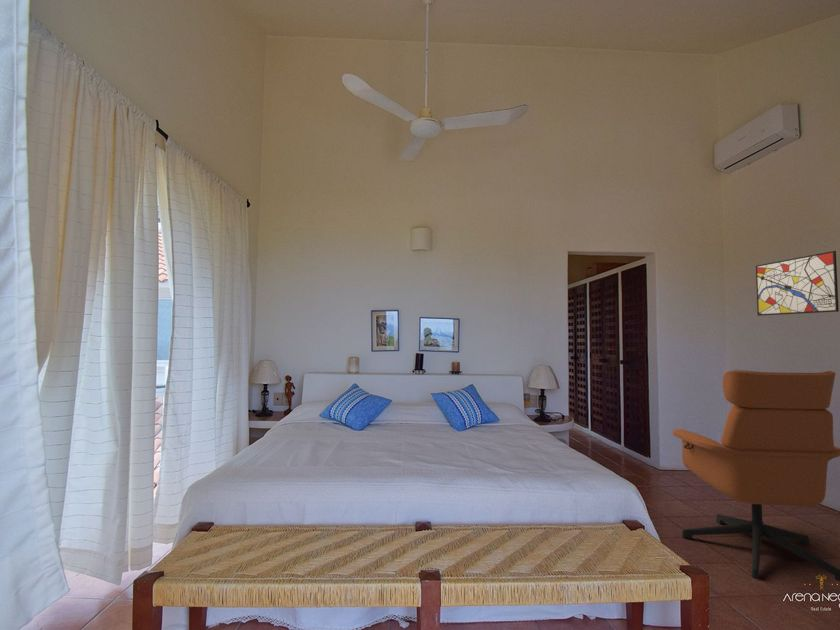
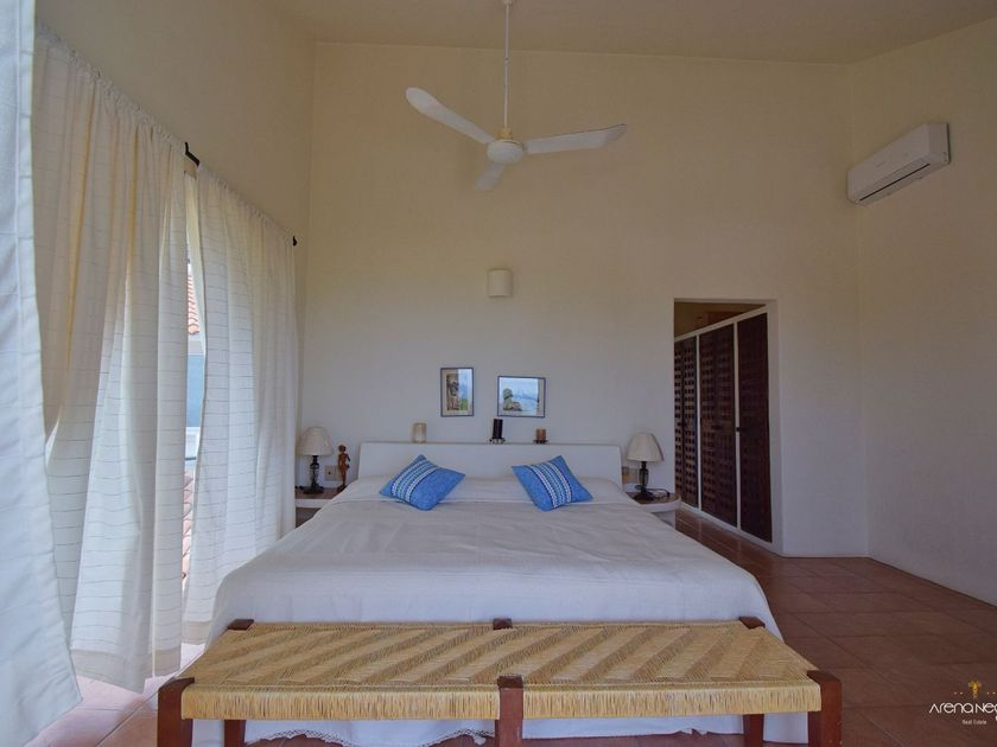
- wall art (792, 286)
- armchair (750, 455)
